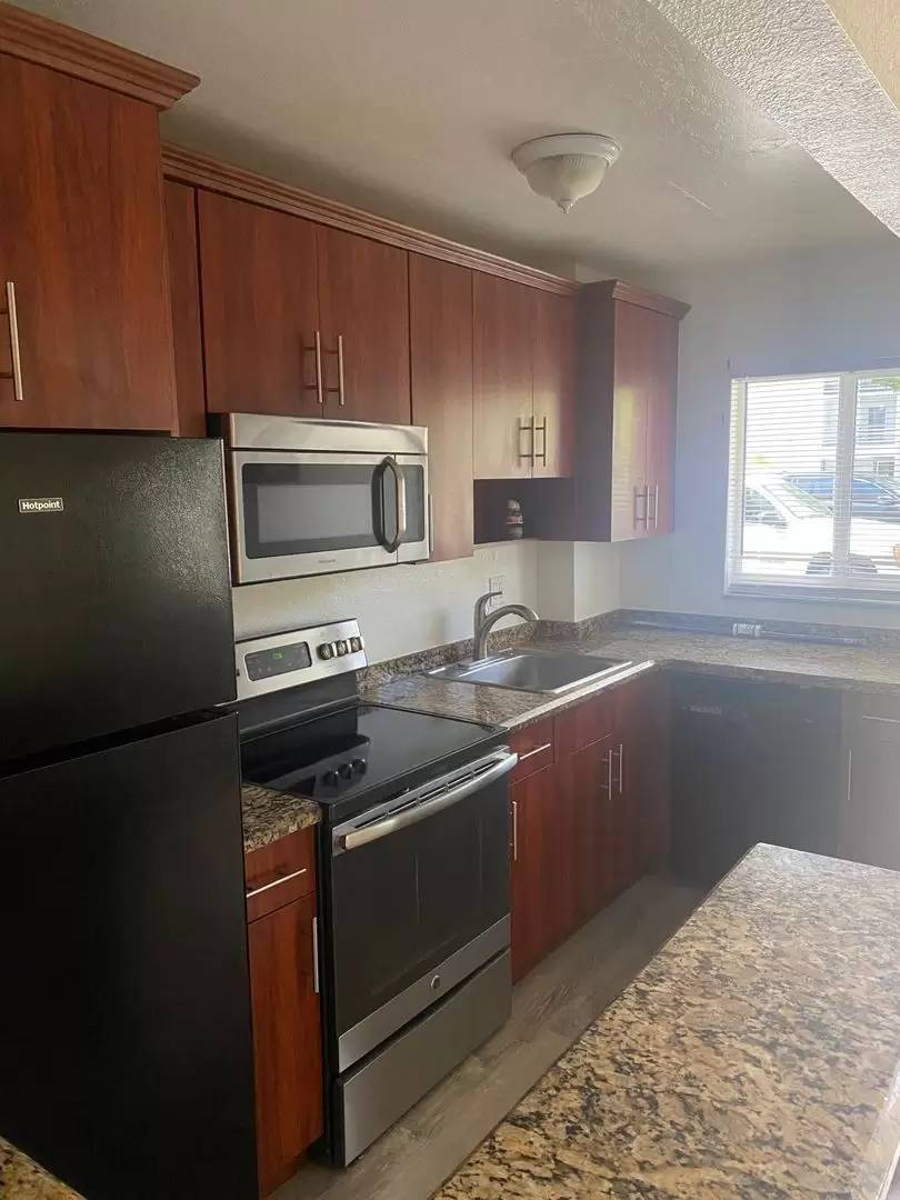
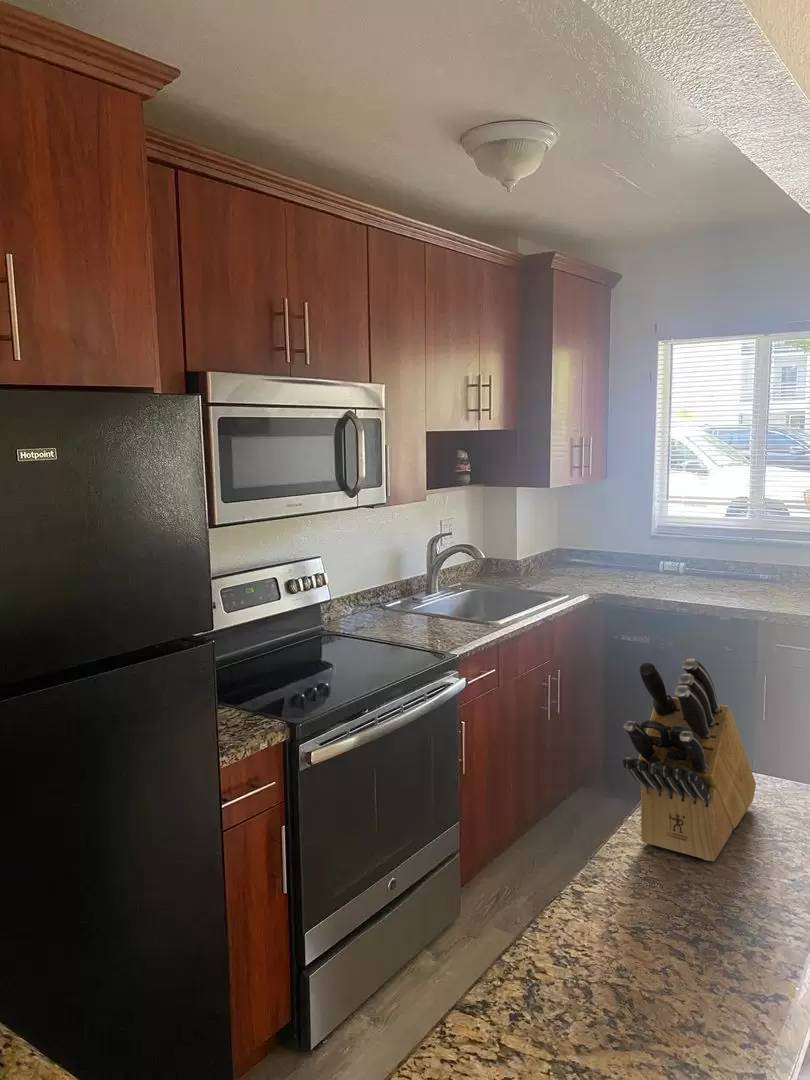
+ knife block (694, 738)
